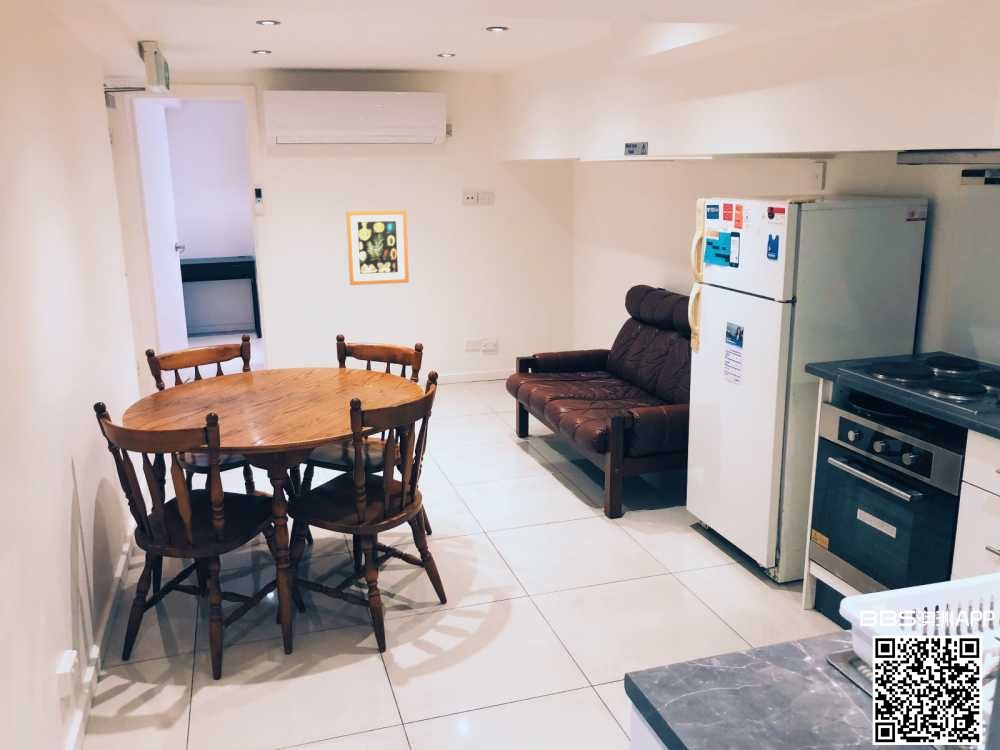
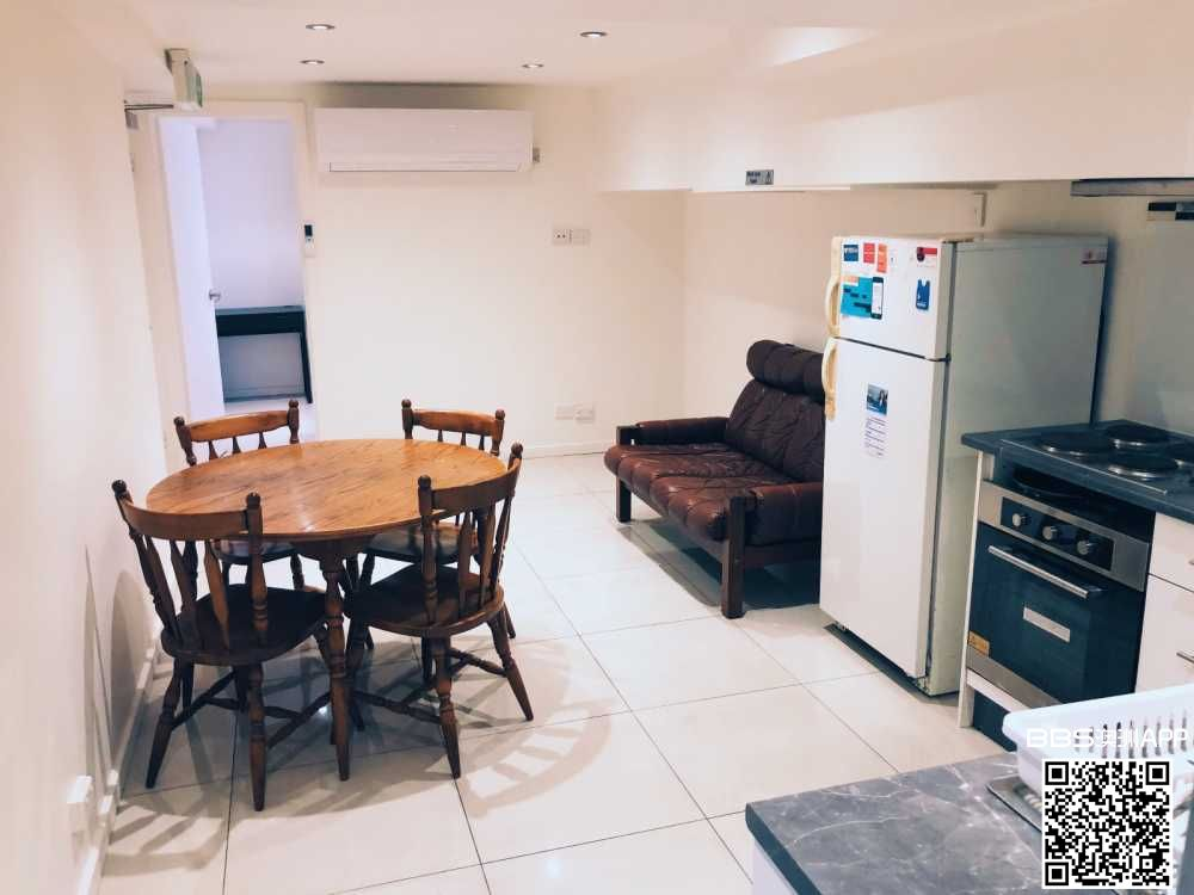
- wall art (378, 247)
